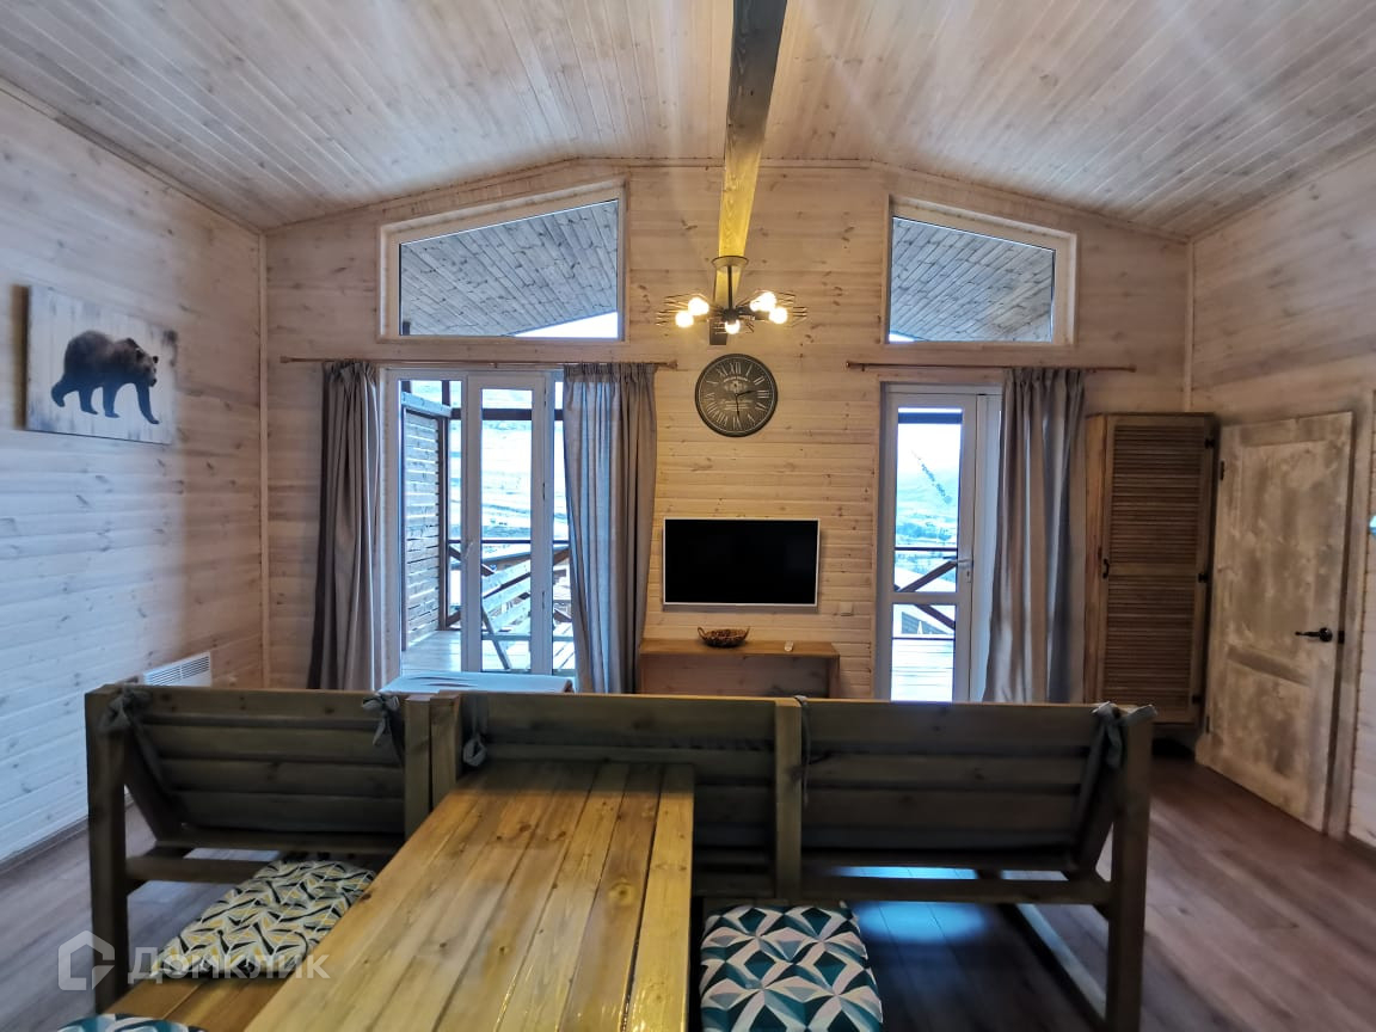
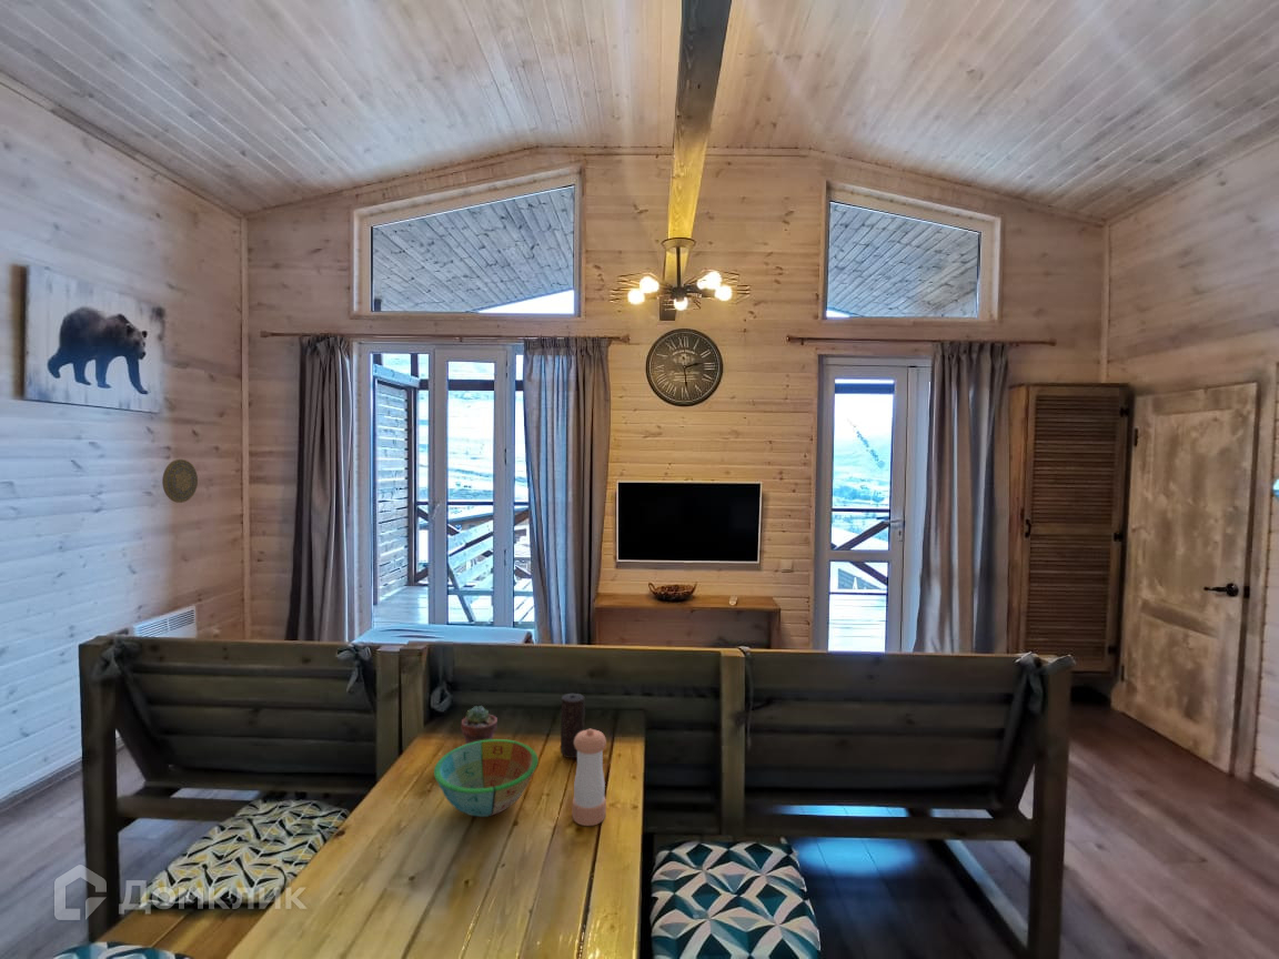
+ decorative plate (182, 481)
+ bowl (486, 785)
+ pepper shaker (590, 773)
+ potted succulent (479, 729)
+ candle (572, 725)
